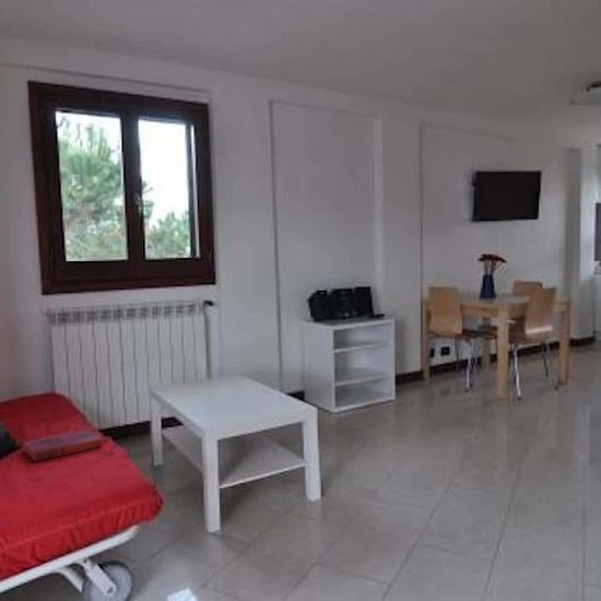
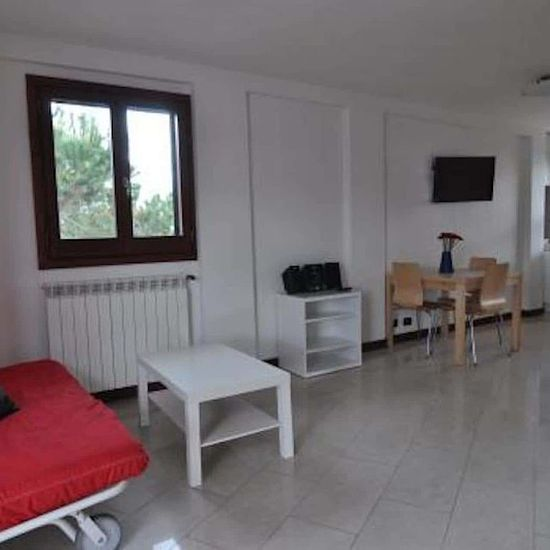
- hardback book (62, 444)
